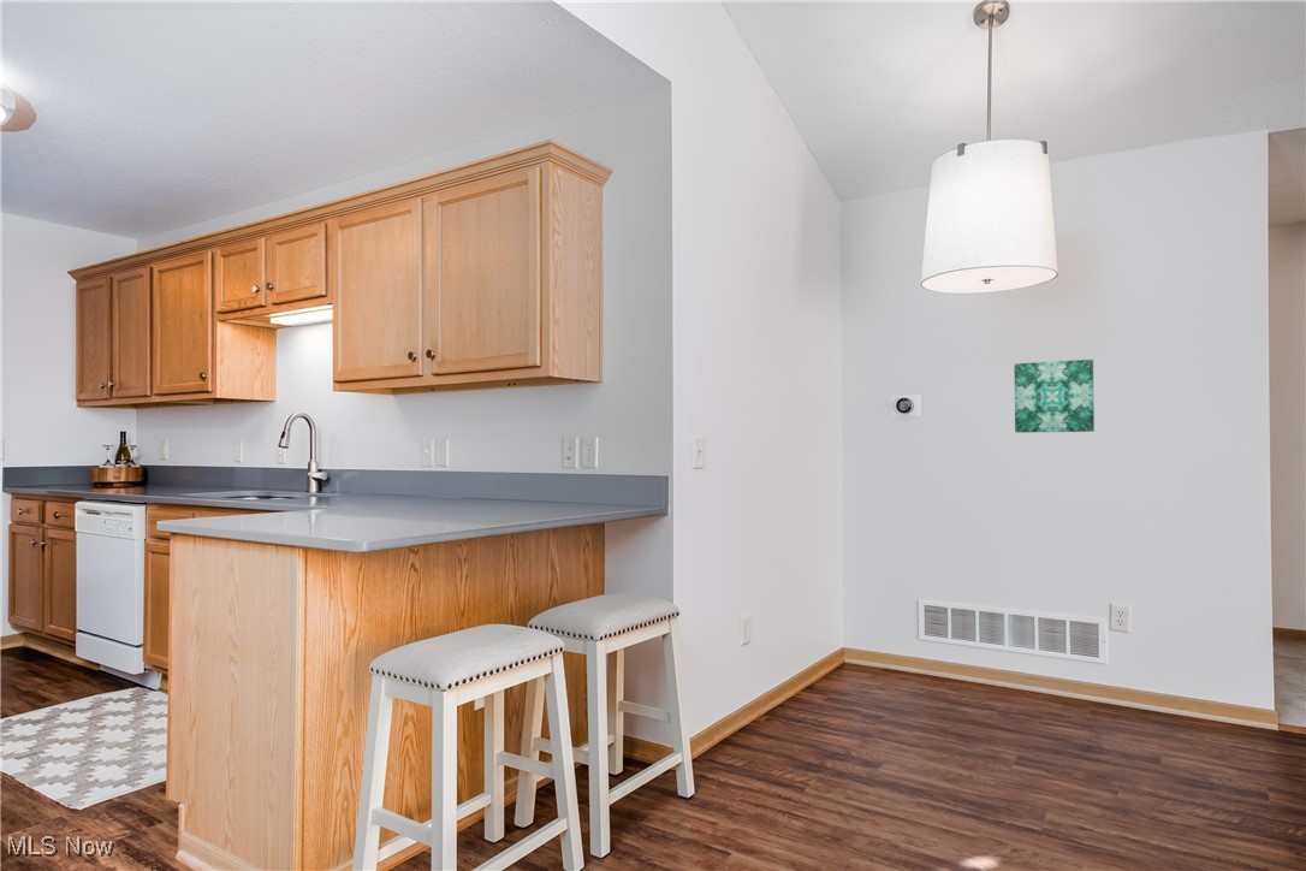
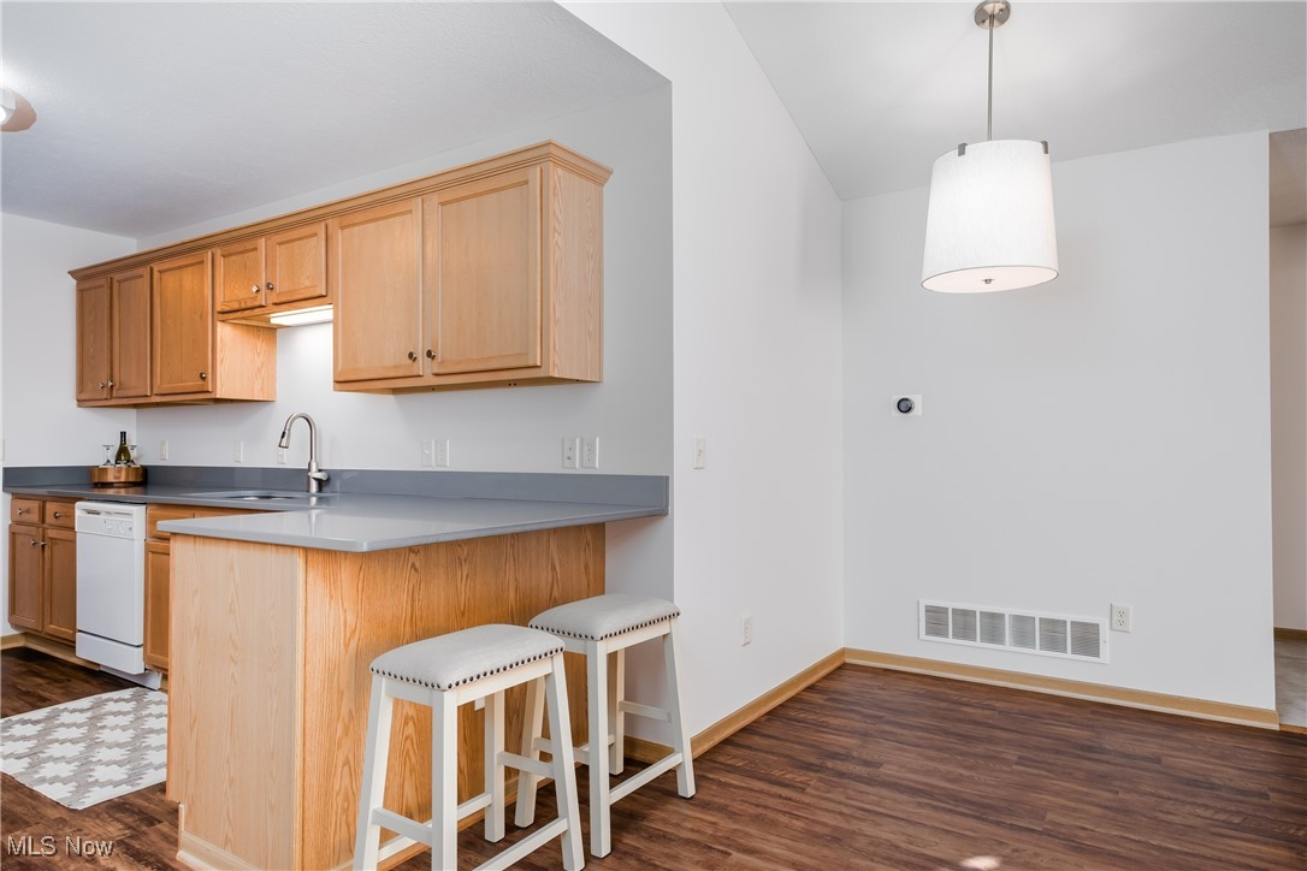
- wall art (1053, 396)
